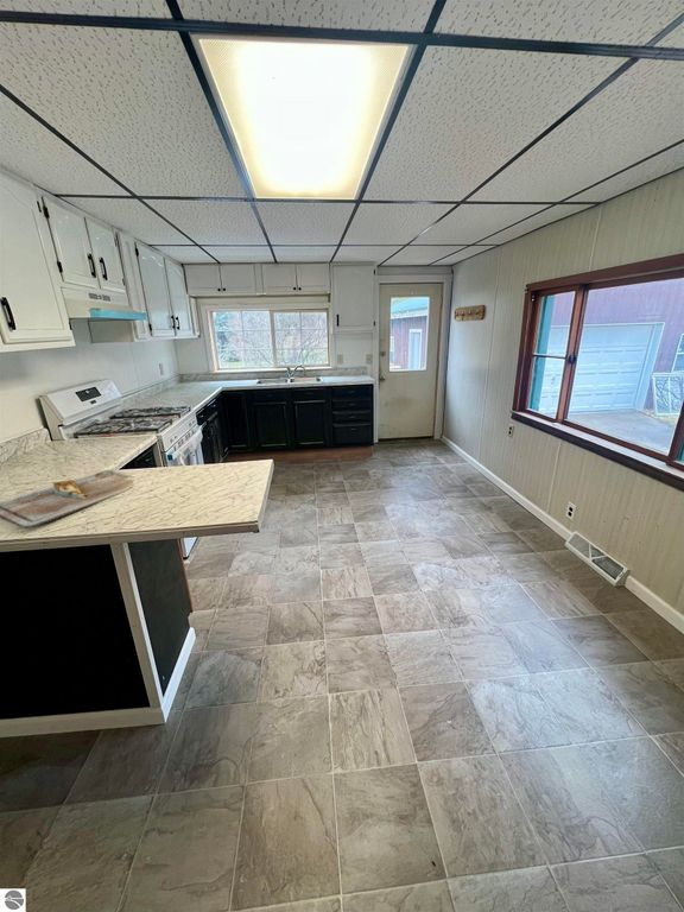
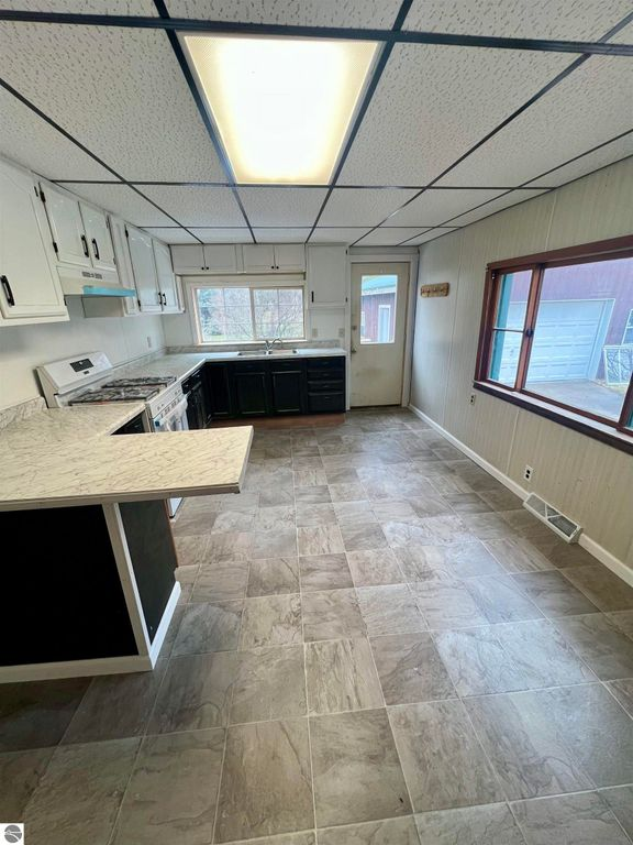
- cutting board (74, 488)
